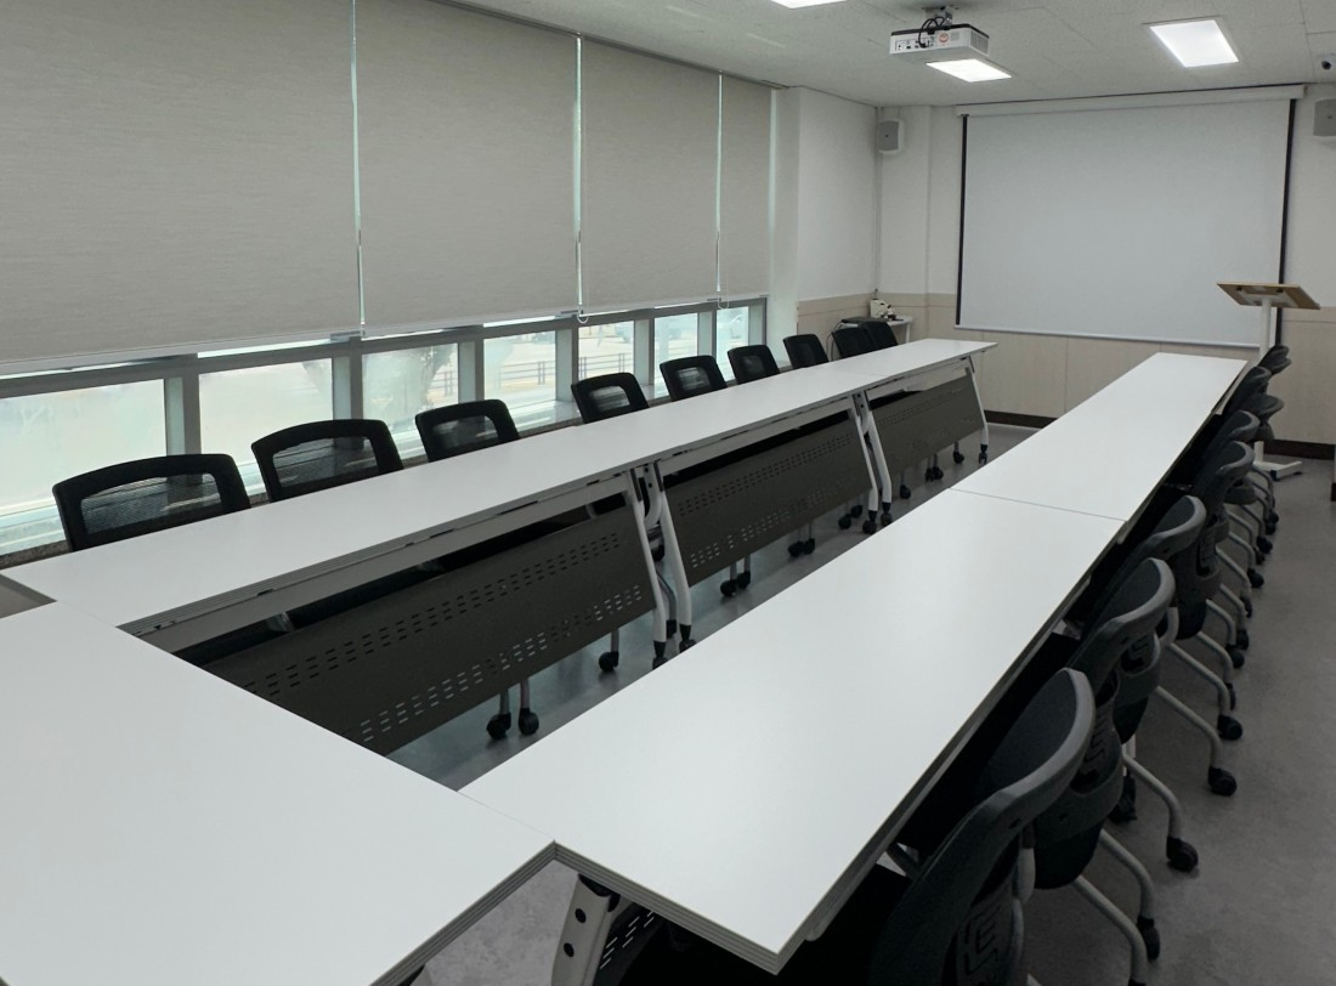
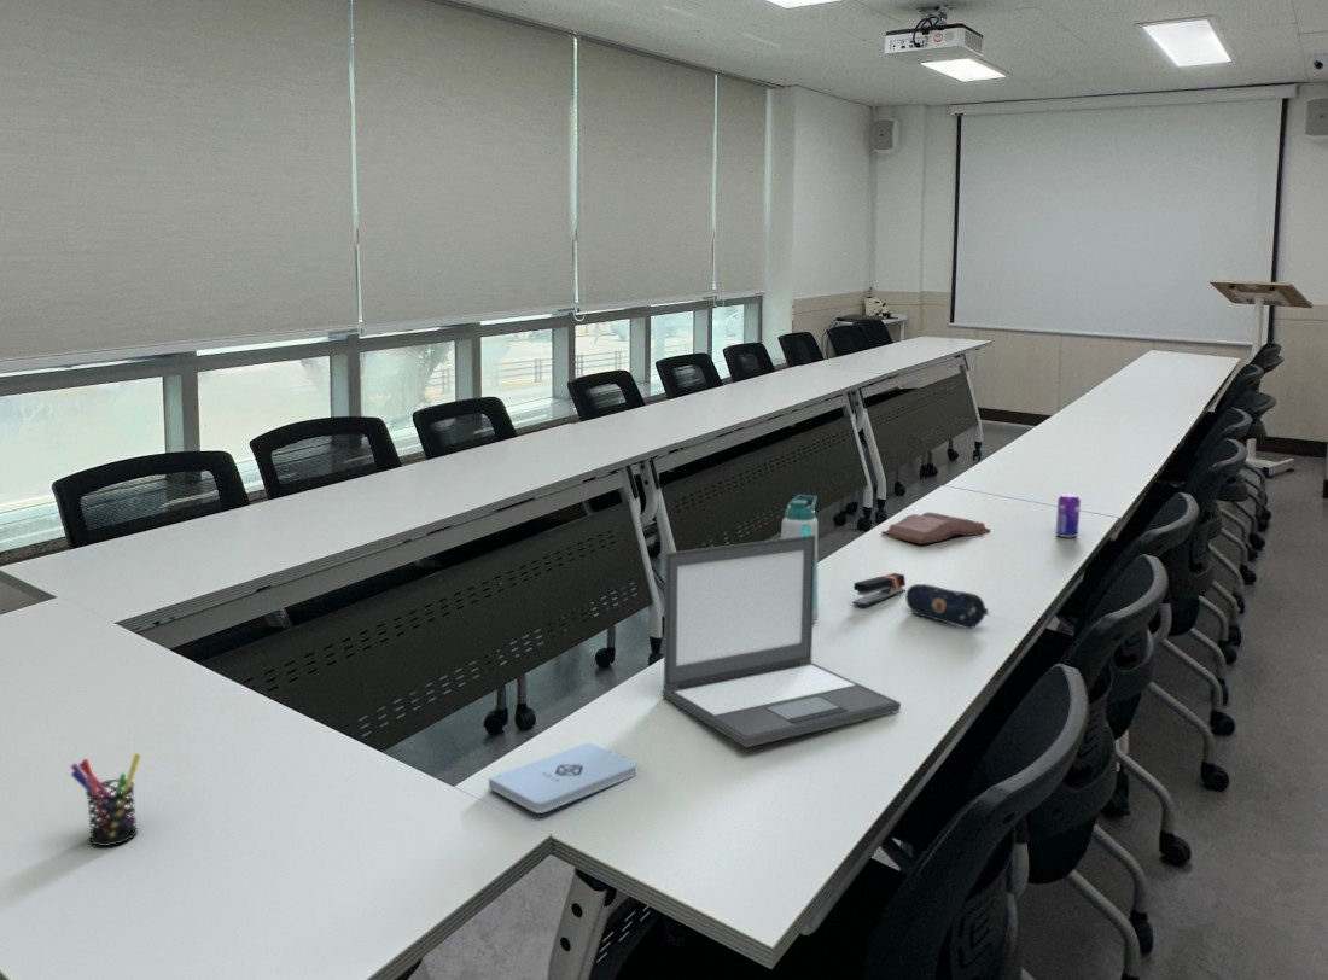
+ stapler (879, 587)
+ beverage can (1067, 515)
+ water bottle (815, 559)
+ laptop (781, 631)
+ notepad (565, 775)
+ pen holder (110, 797)
+ pencil case (944, 605)
+ hardback book (936, 525)
